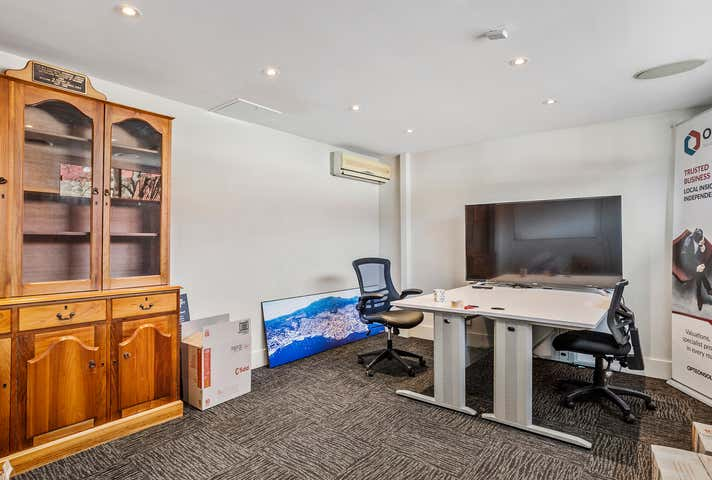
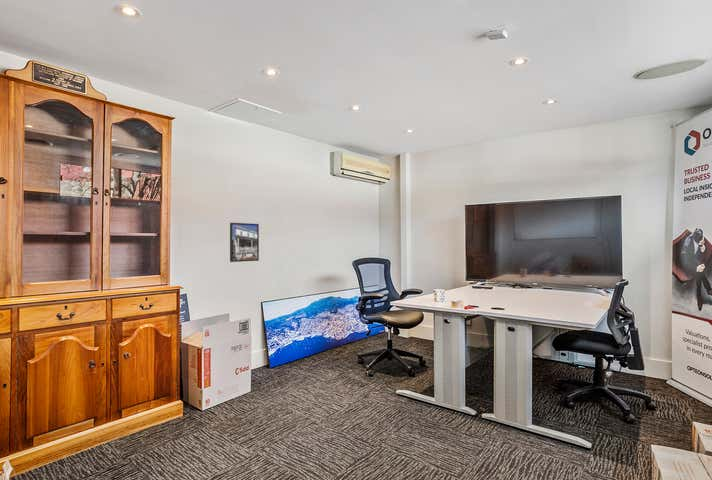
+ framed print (244, 242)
